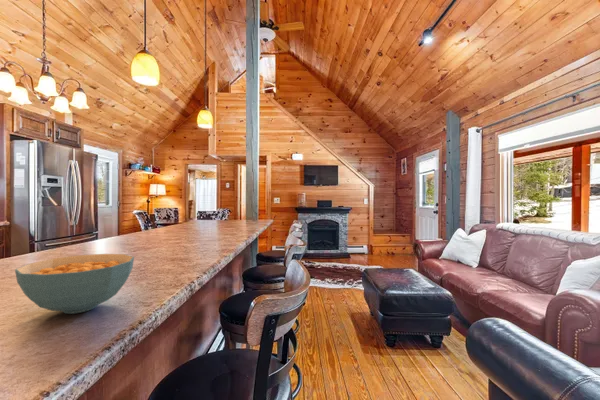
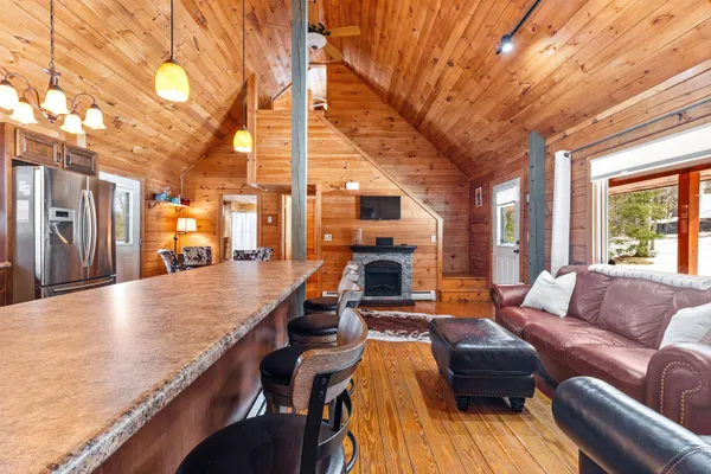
- cereal bowl (80, 285)
